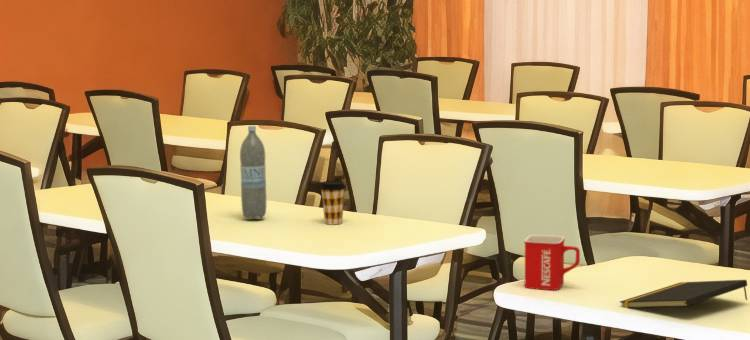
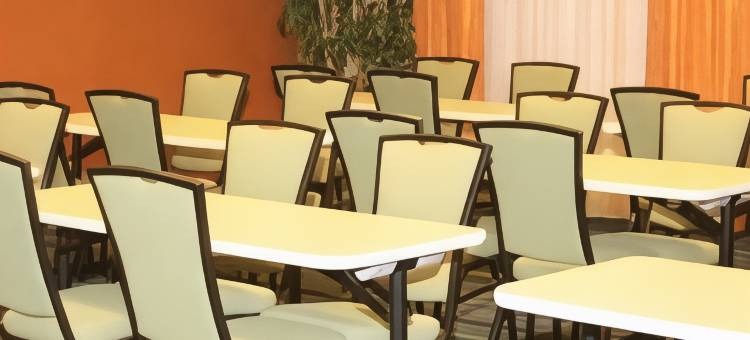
- water bottle (253, 172)
- notepad (683, 293)
- mug (552, 262)
- coffee cup (333, 202)
